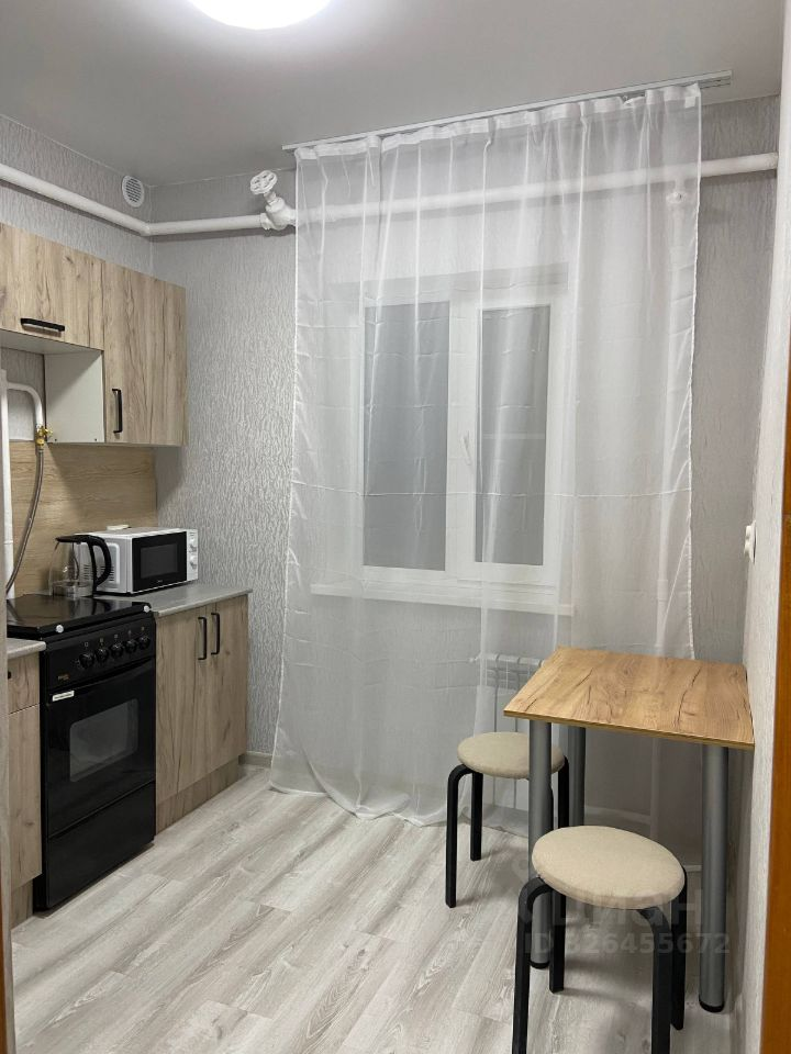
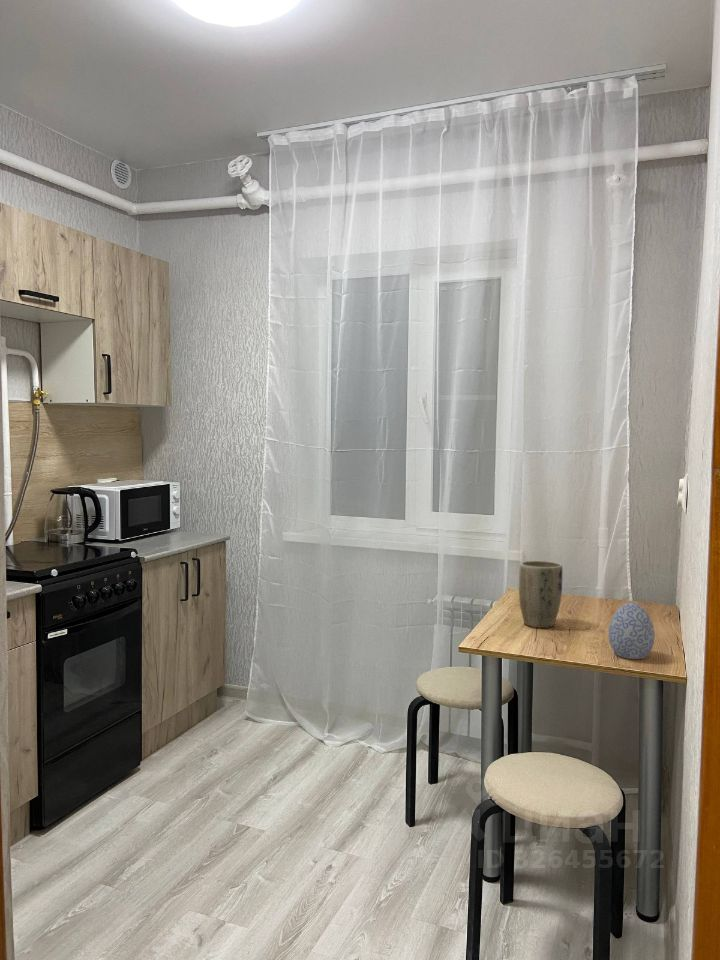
+ plant pot (540, 594)
+ decorative egg (631, 629)
